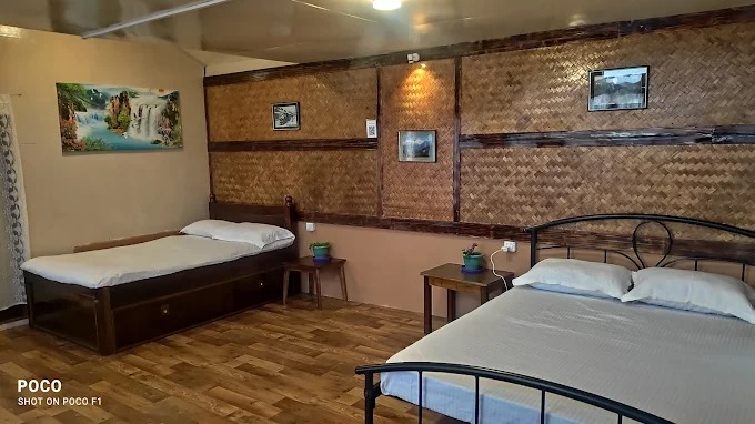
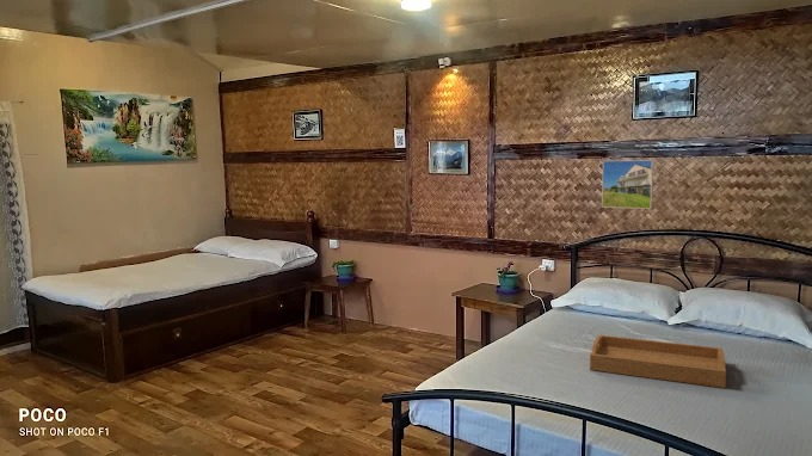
+ serving tray (656, 356)
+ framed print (627, 184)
